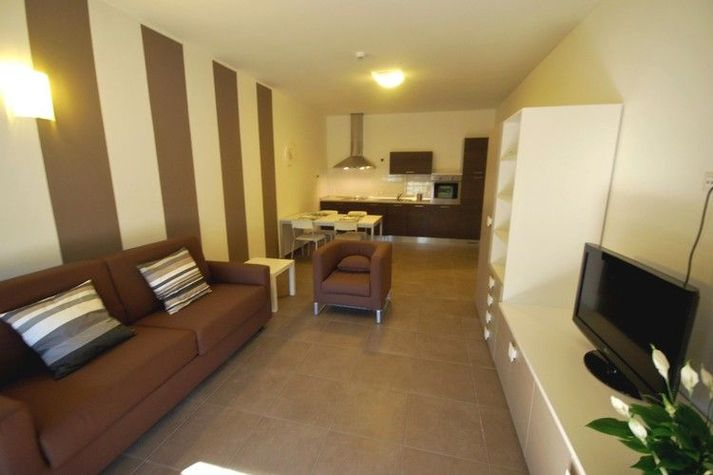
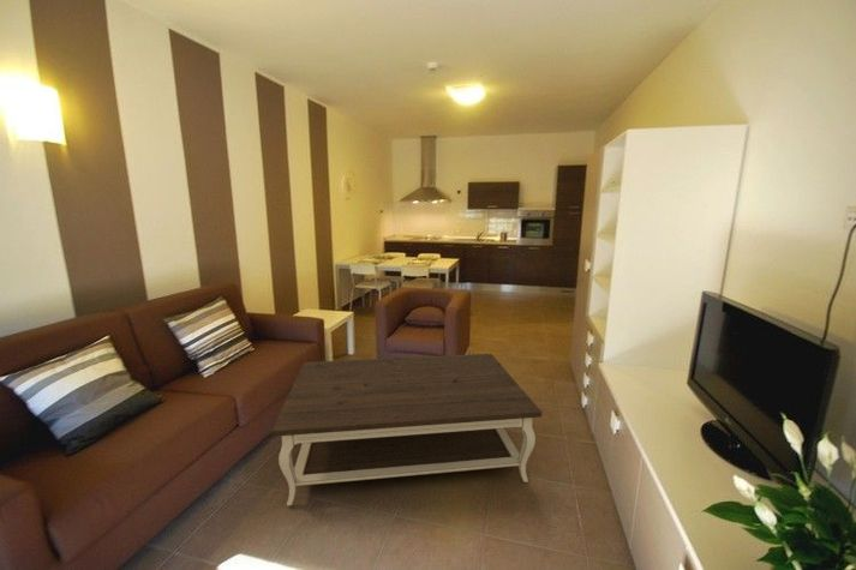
+ coffee table (406, 416)
